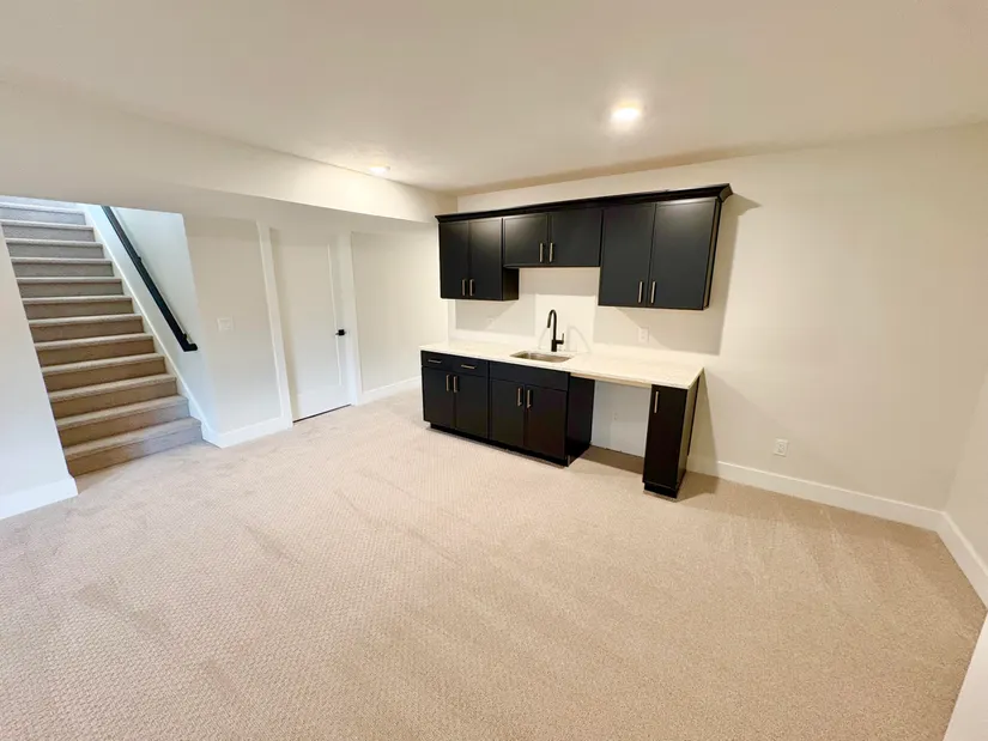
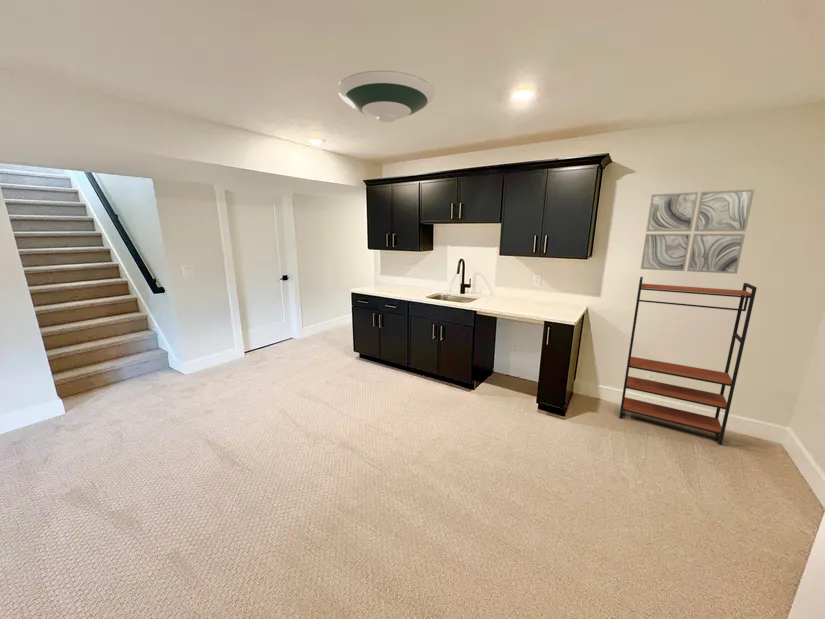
+ wall art (693, 234)
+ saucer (386, 106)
+ bookshelf (677, 364)
